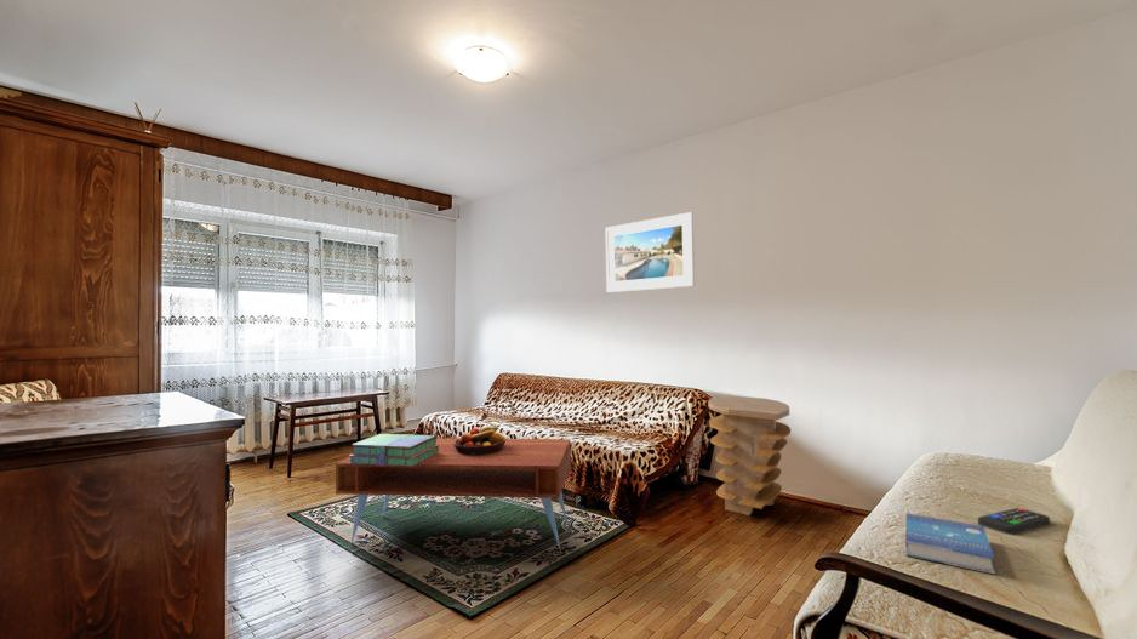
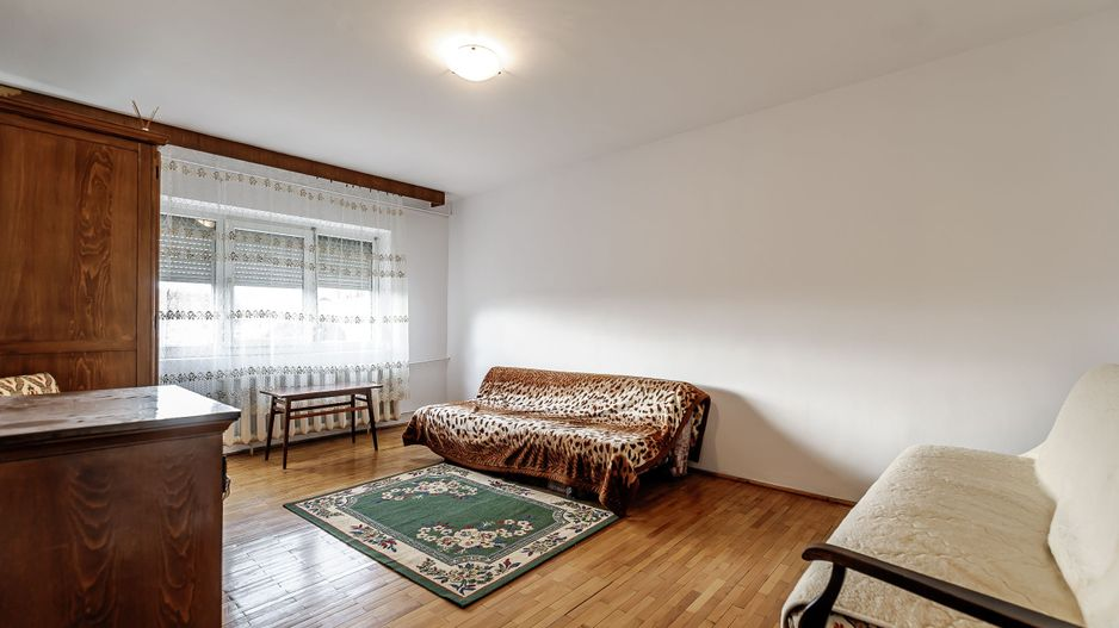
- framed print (646, 255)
- coffee table (463, 491)
- stack of books (395, 447)
- fruit bowl (479, 437)
- side table (748, 453)
- remote control (1013, 520)
- book (945, 540)
